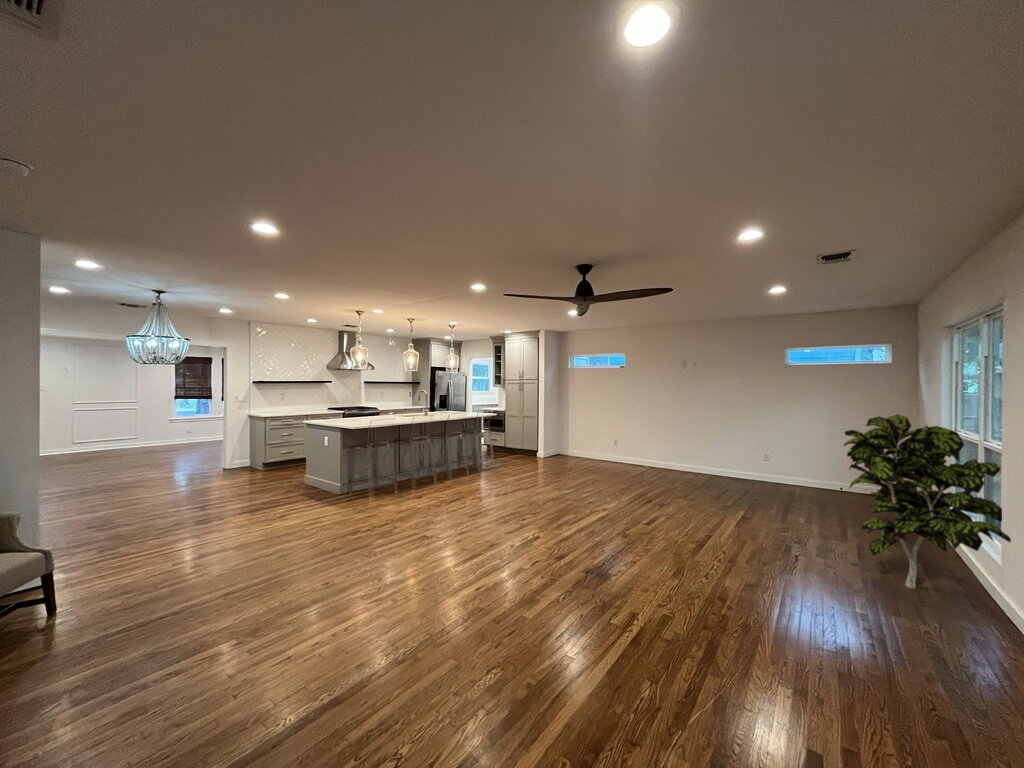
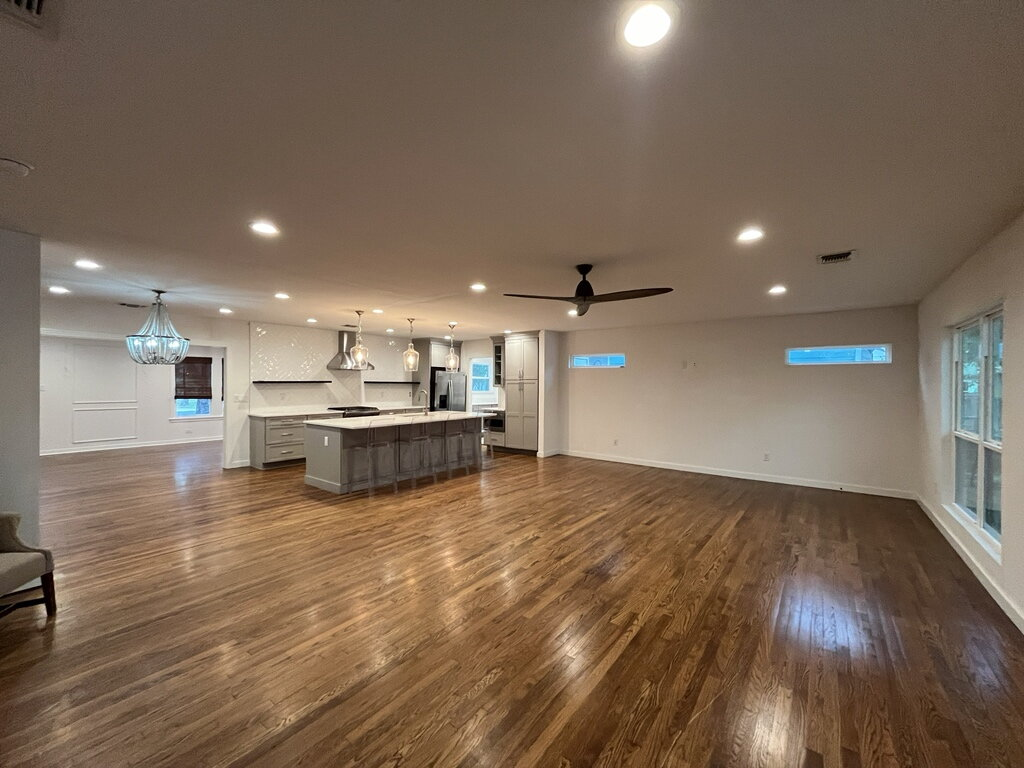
- indoor plant (919, 503)
